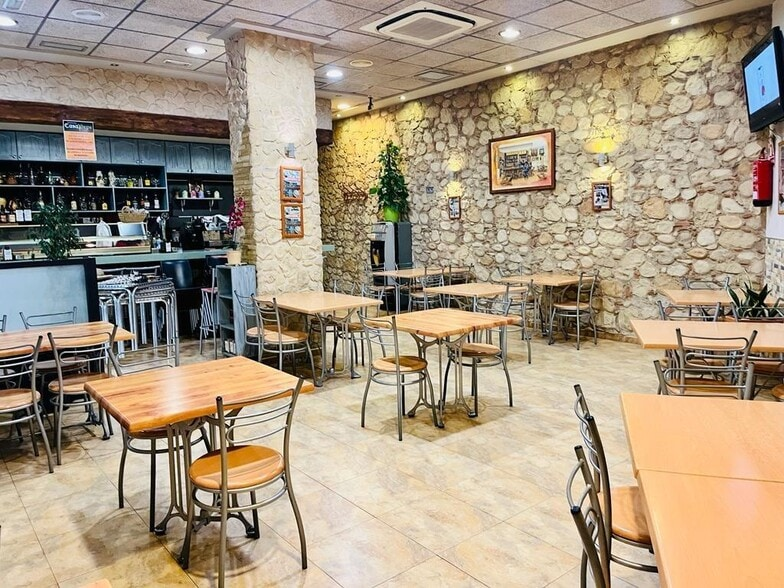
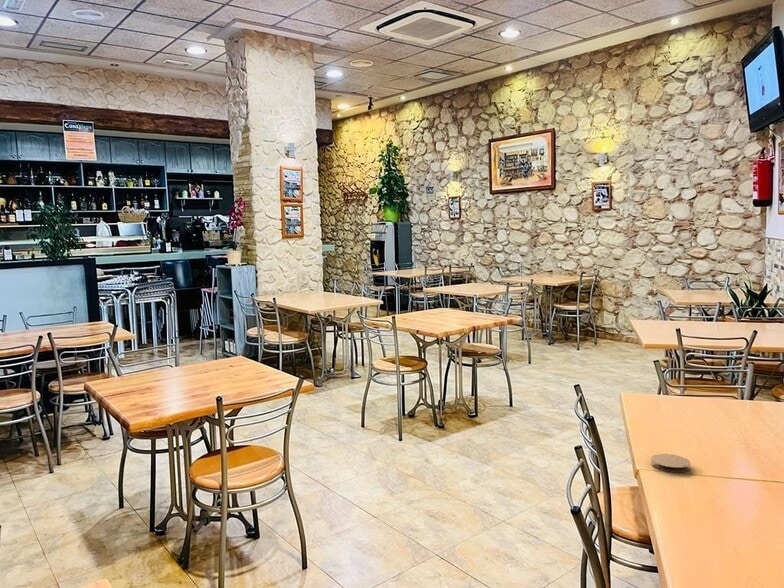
+ coaster (670, 462)
